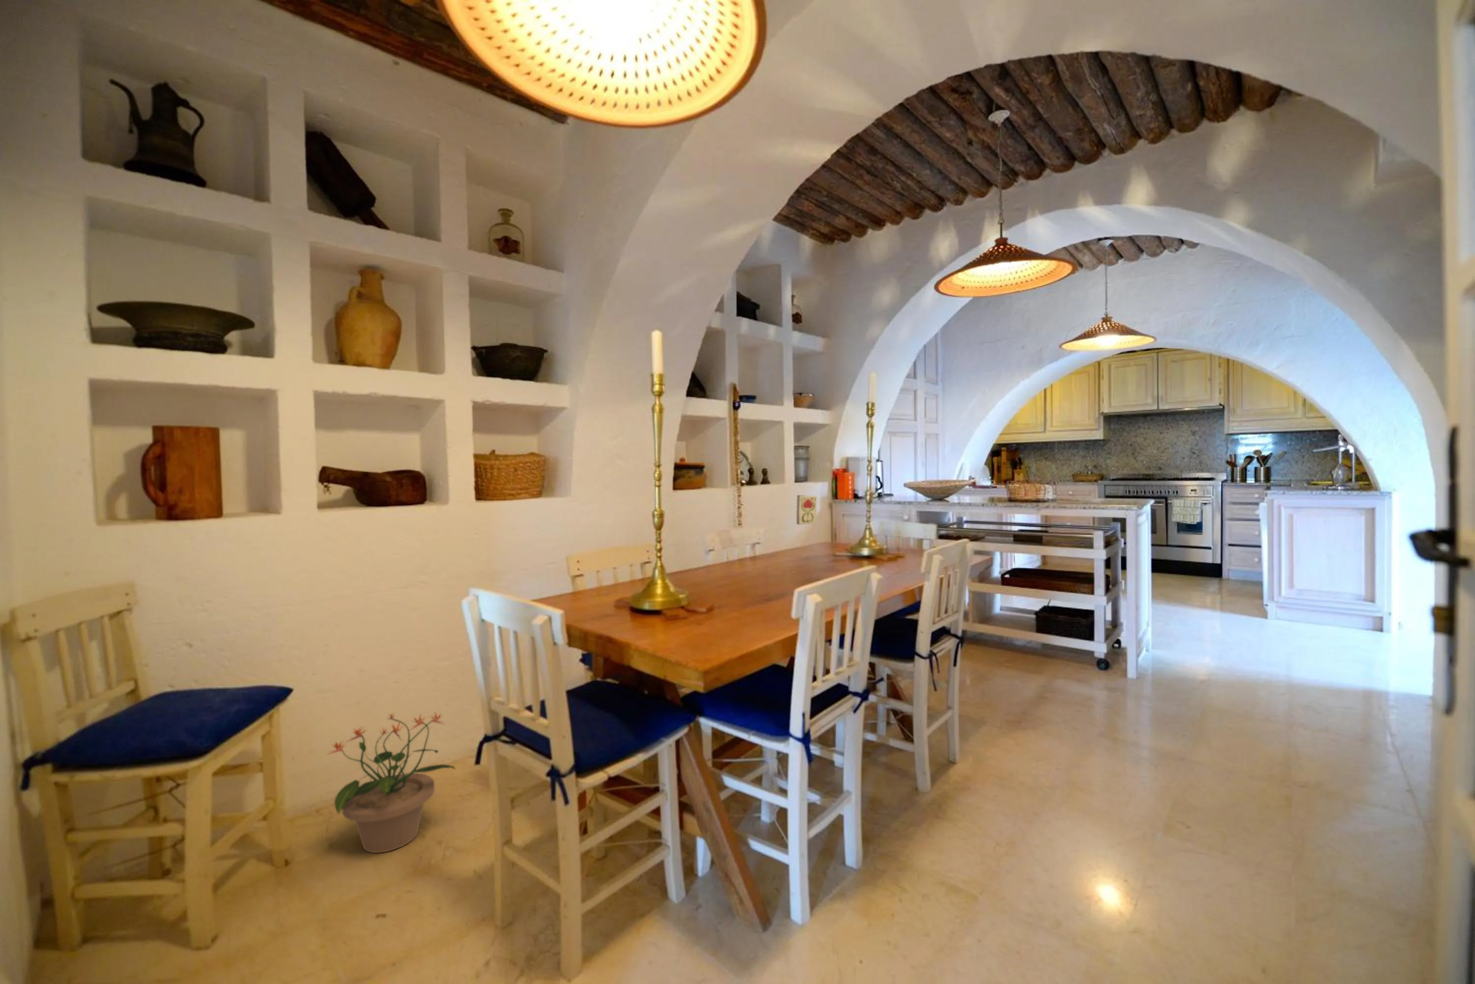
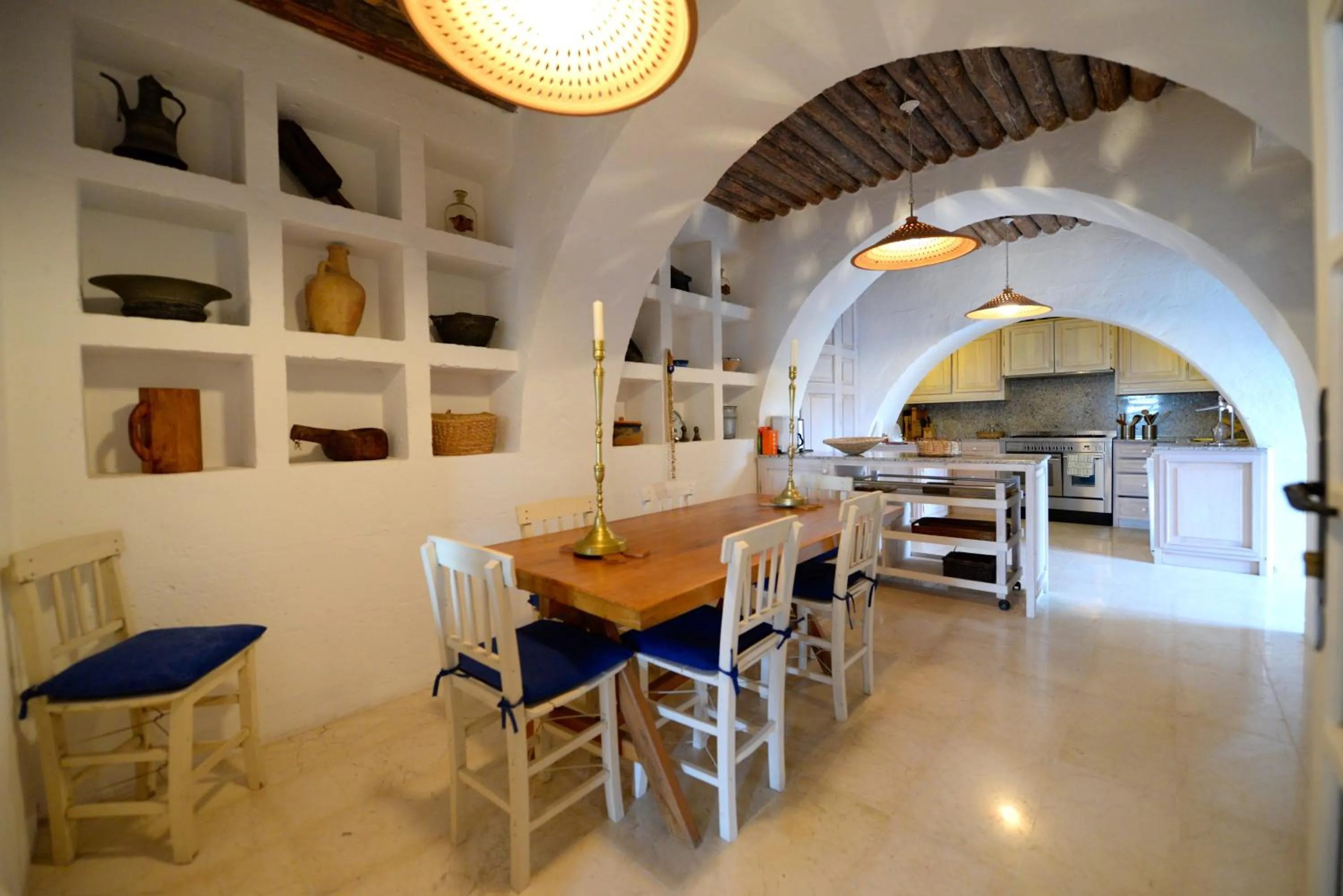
- decorative tile (807, 510)
- potted plant (393, 776)
